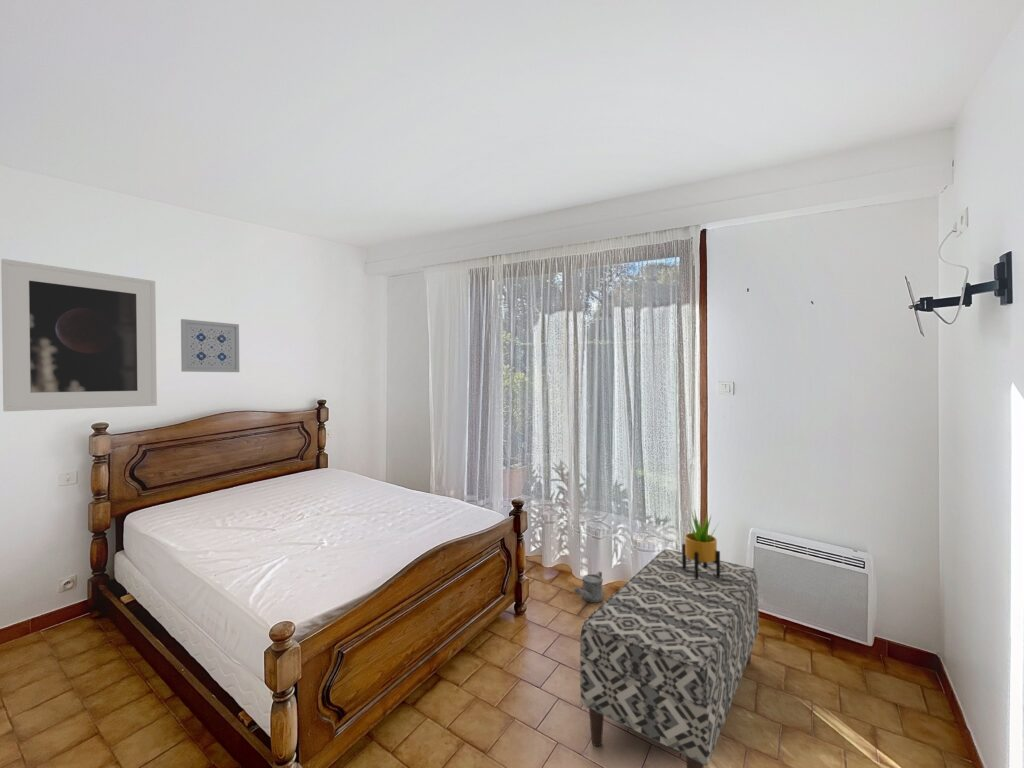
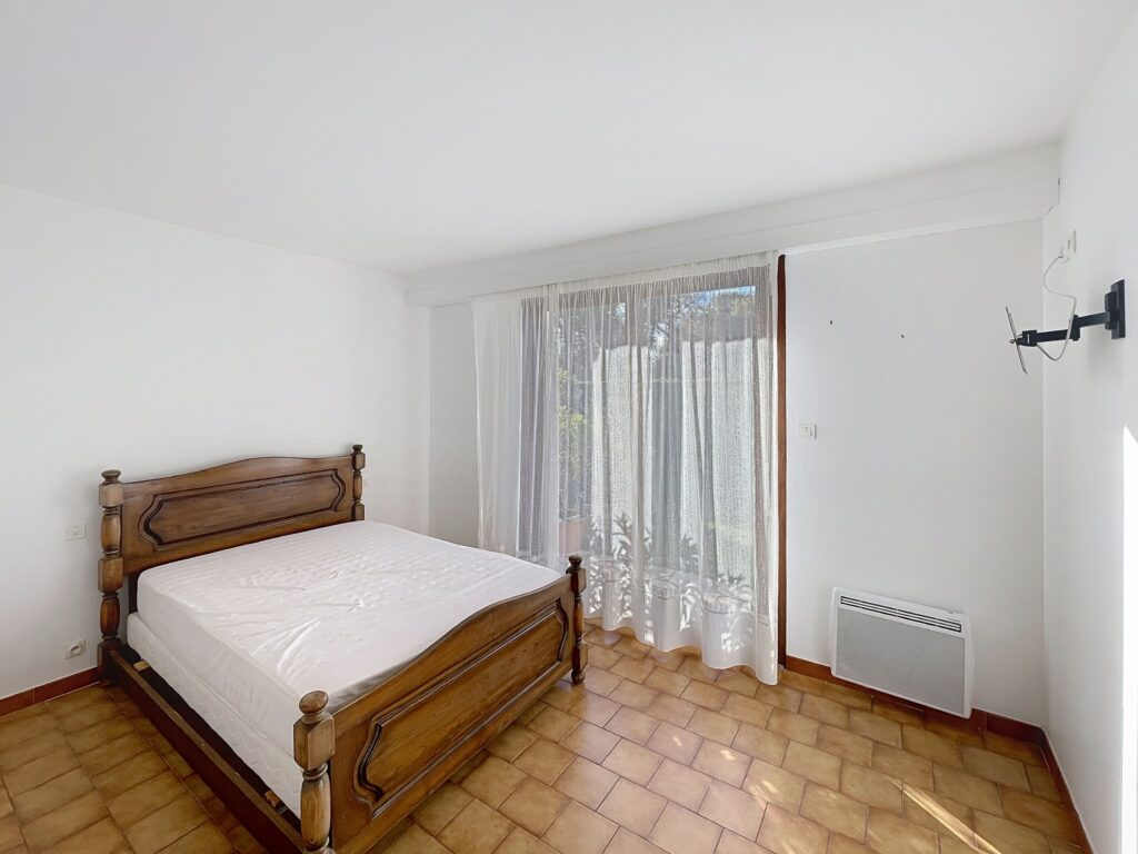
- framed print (86, 339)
- wall art (211, 346)
- potted plant (700, 542)
- watering can (589, 588)
- bench (680, 644)
